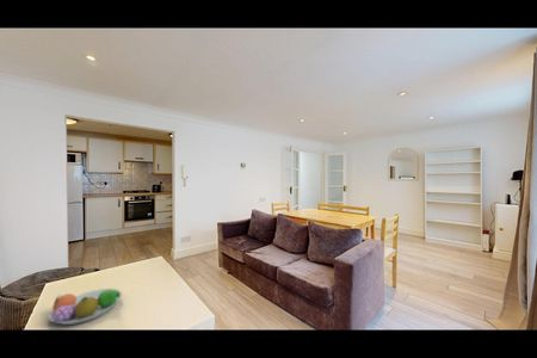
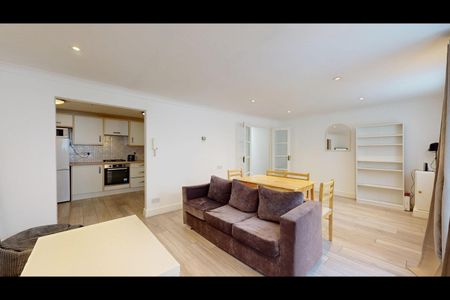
- fruit bowl (90, 298)
